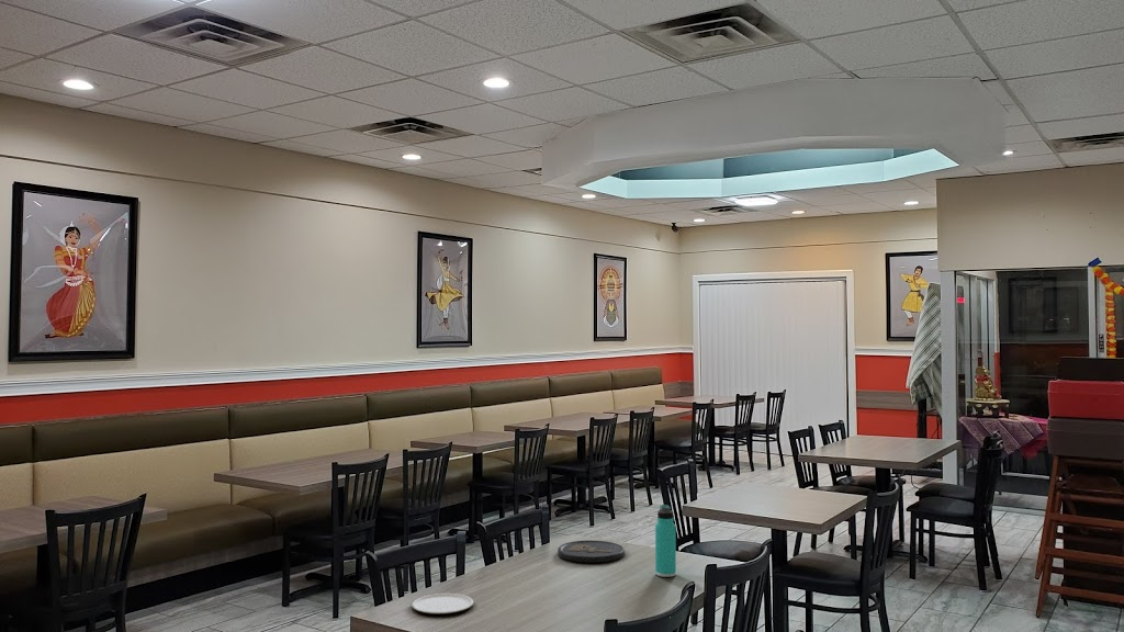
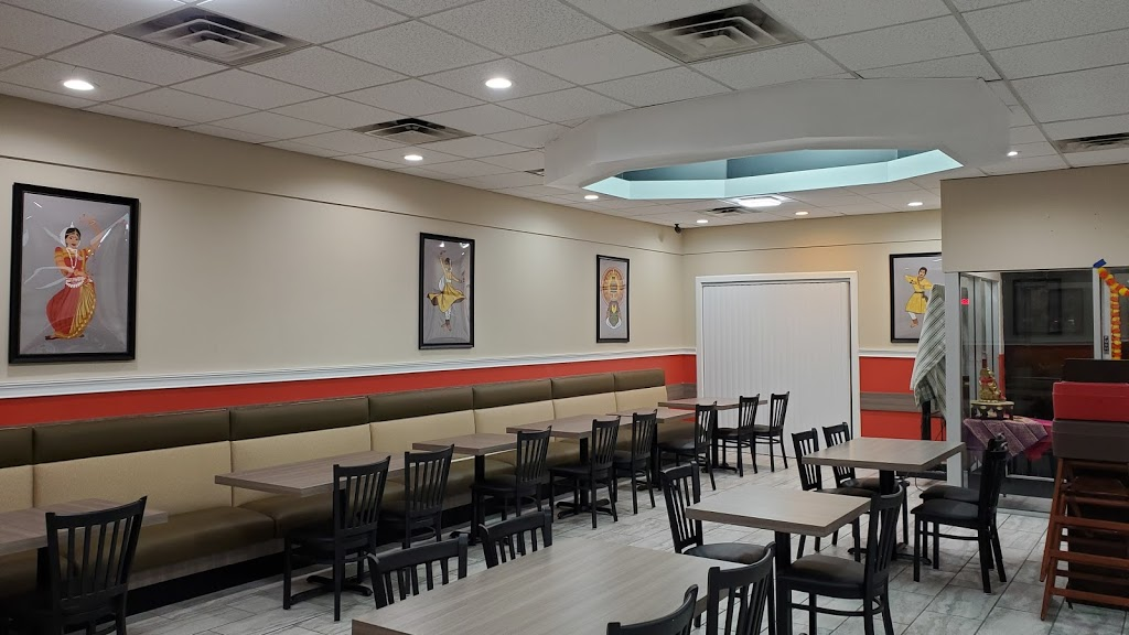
- plate (442, 603)
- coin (591, 551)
- thermos bottle (665, 540)
